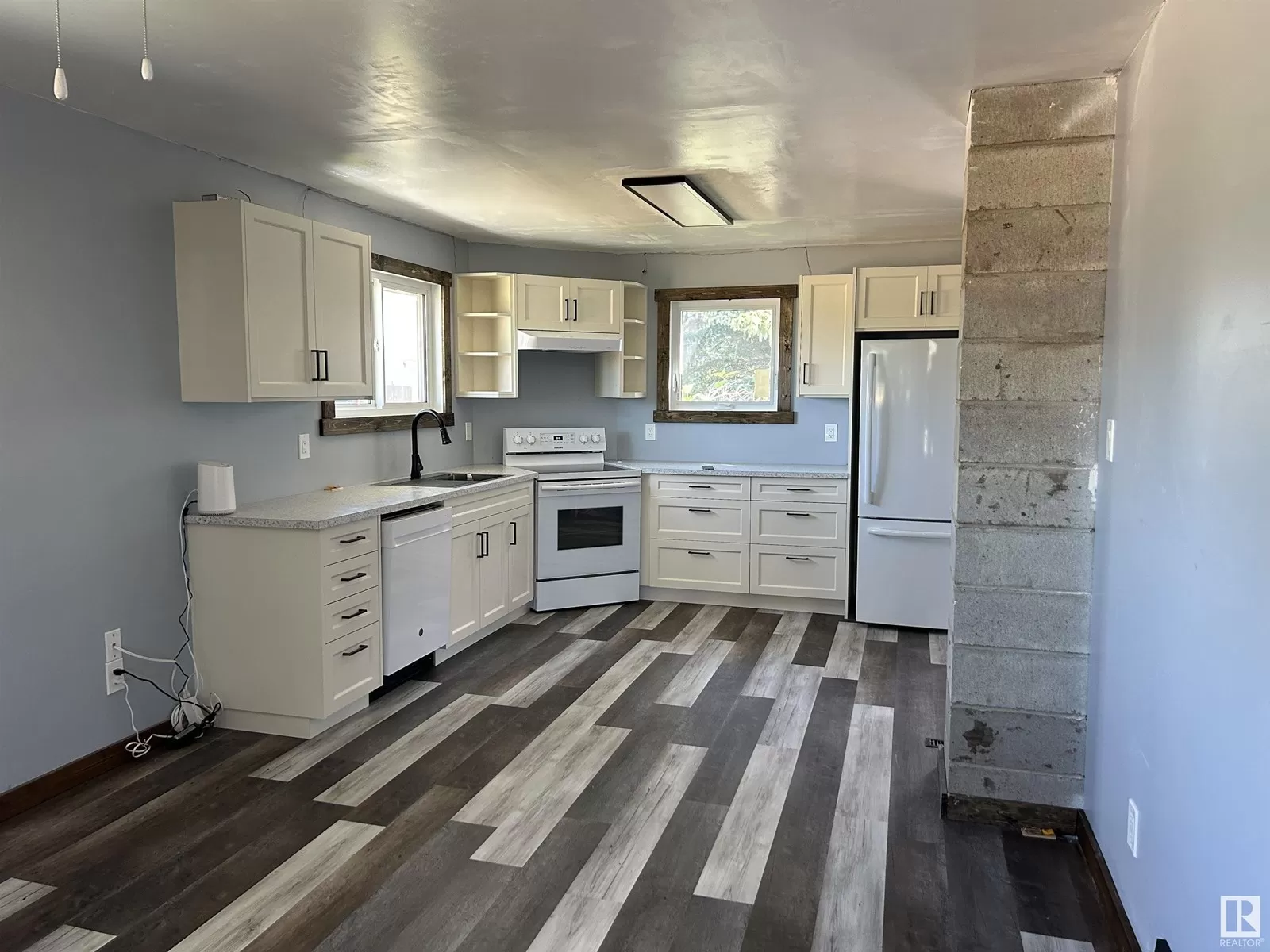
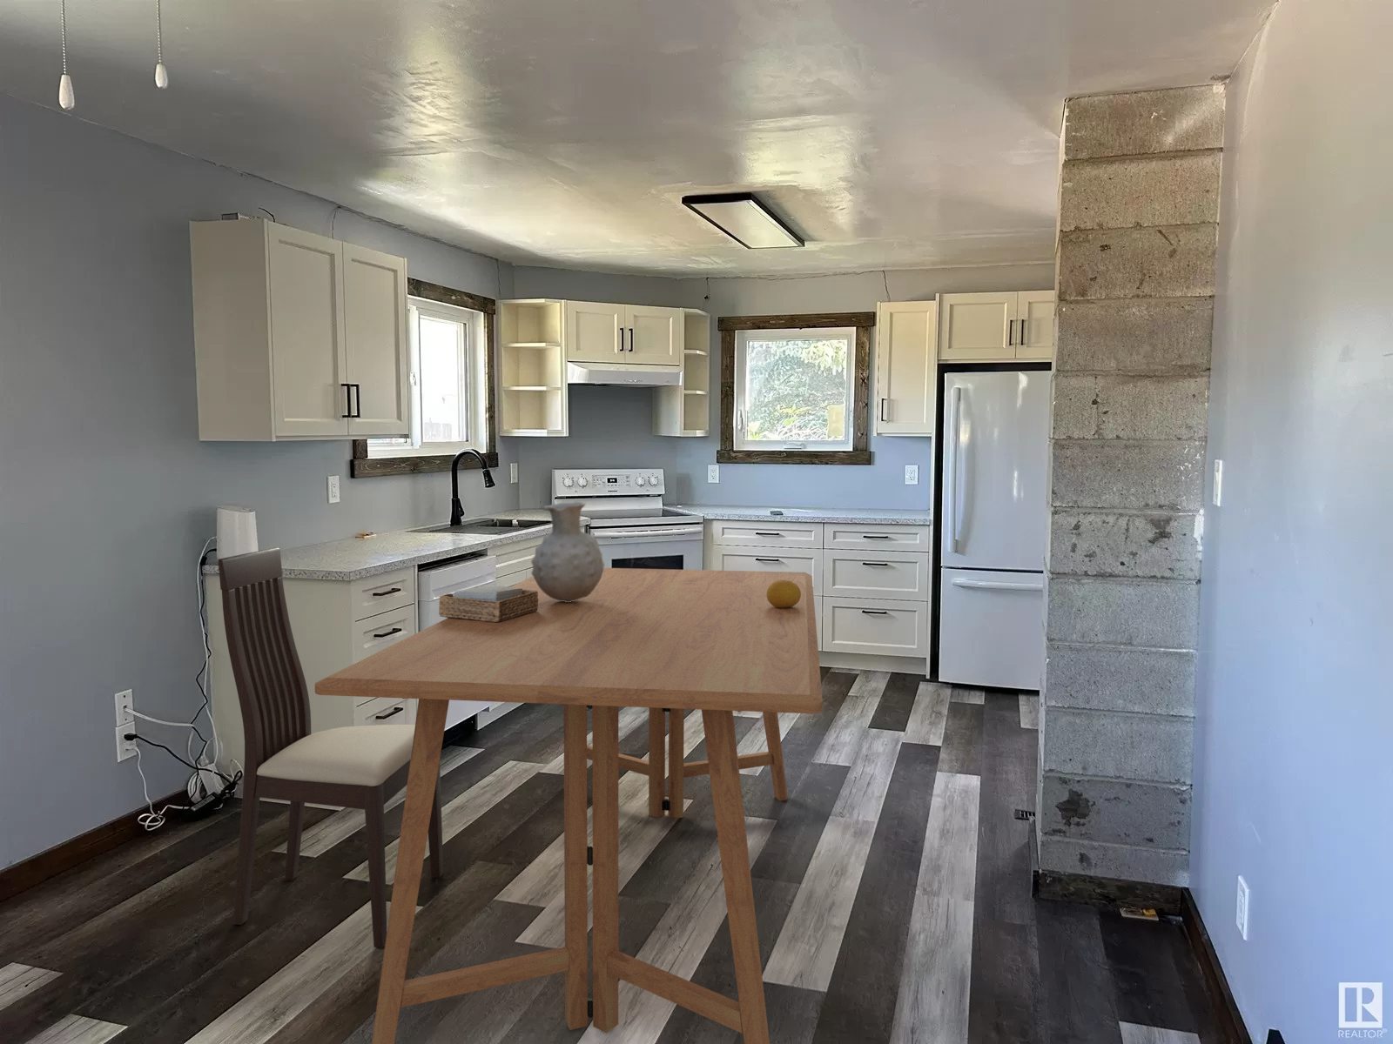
+ dining table (636, 758)
+ napkin holder (489, 600)
+ chair (332, 731)
+ vase (568, 551)
+ fruit (783, 592)
